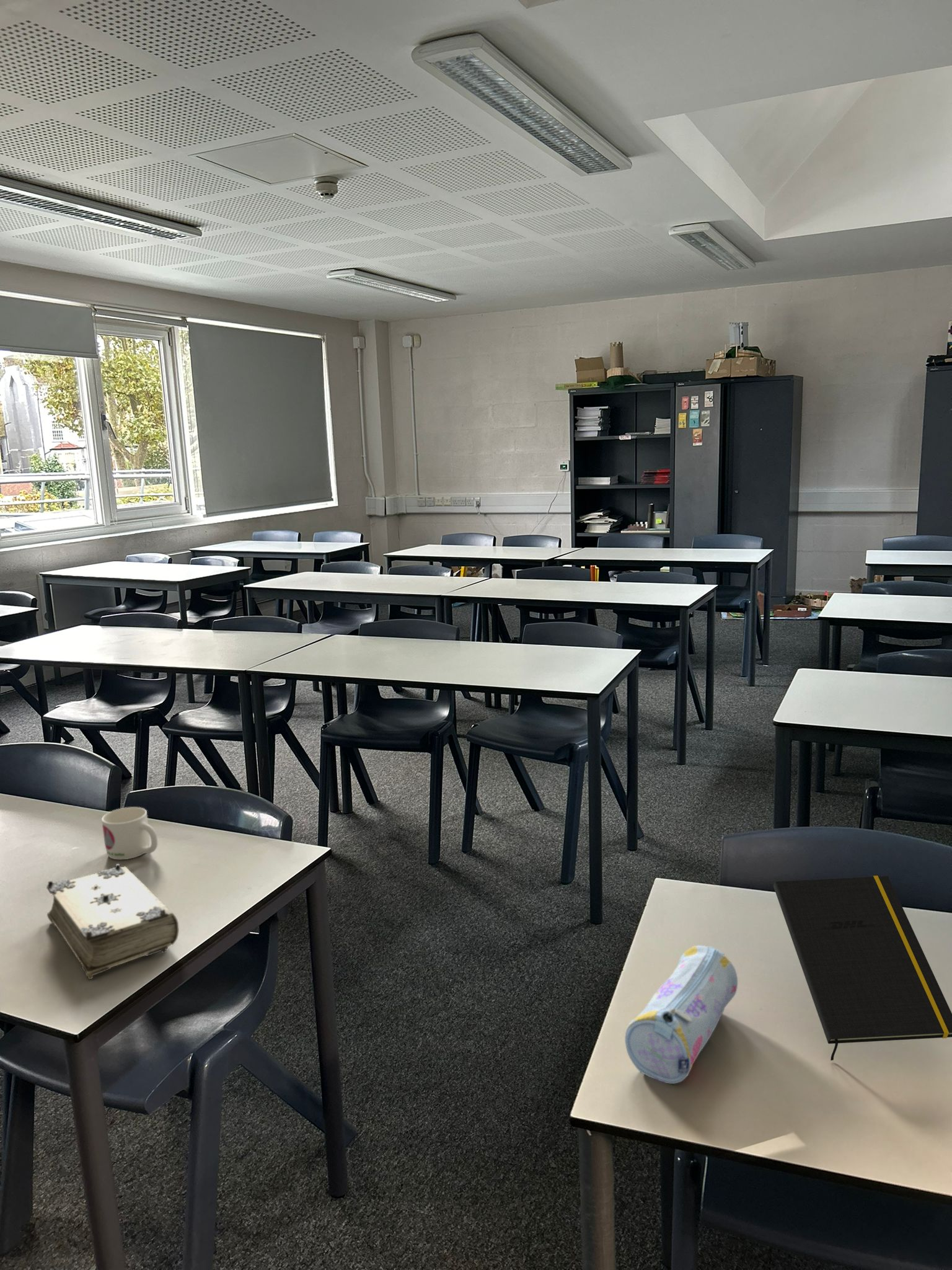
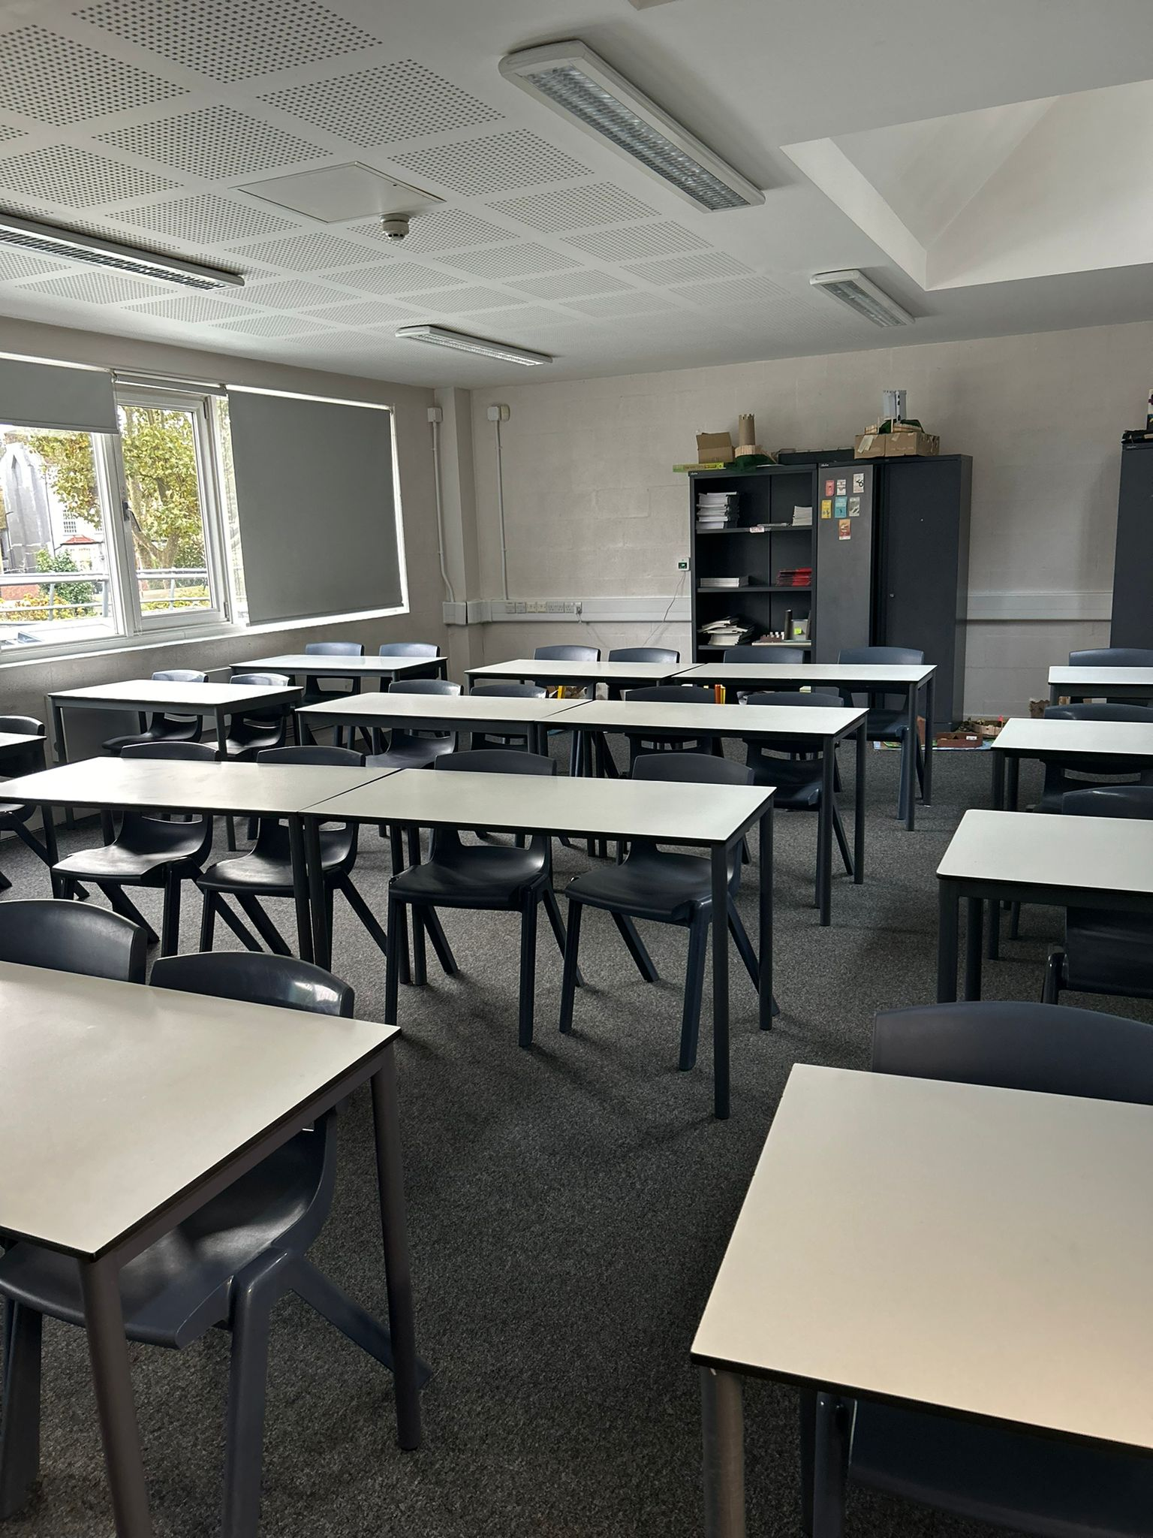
- mug (133, 834)
- book (109, 912)
- notepad (859, 964)
- pencil case (684, 1008)
